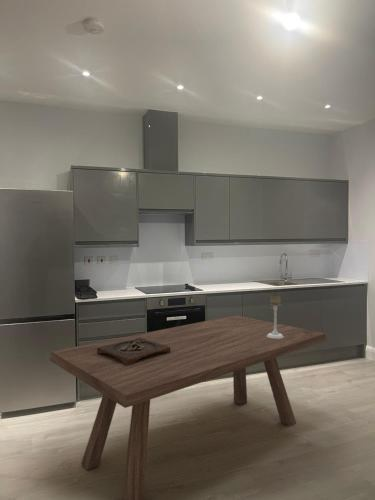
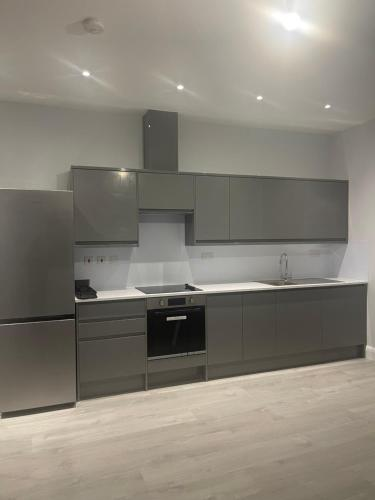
- wooden tray (134, 346)
- dining table (197, 383)
- candle holder (275, 316)
